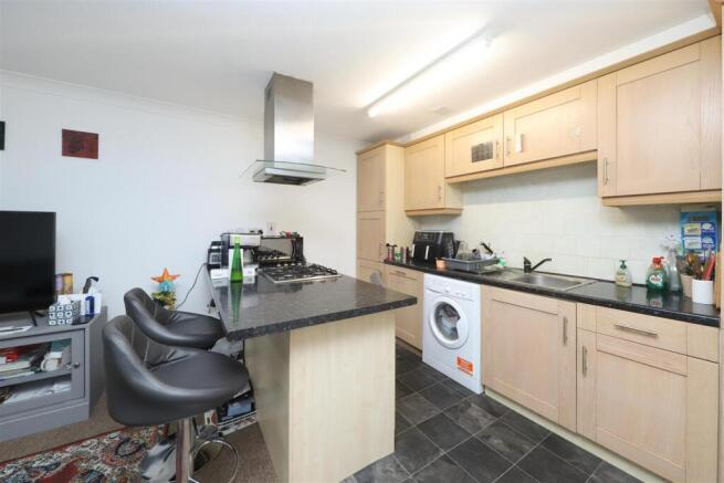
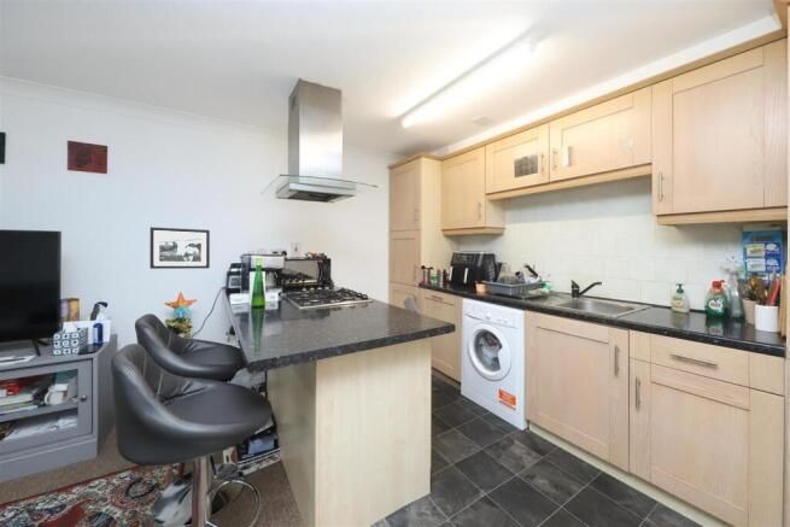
+ picture frame (181, 248)
